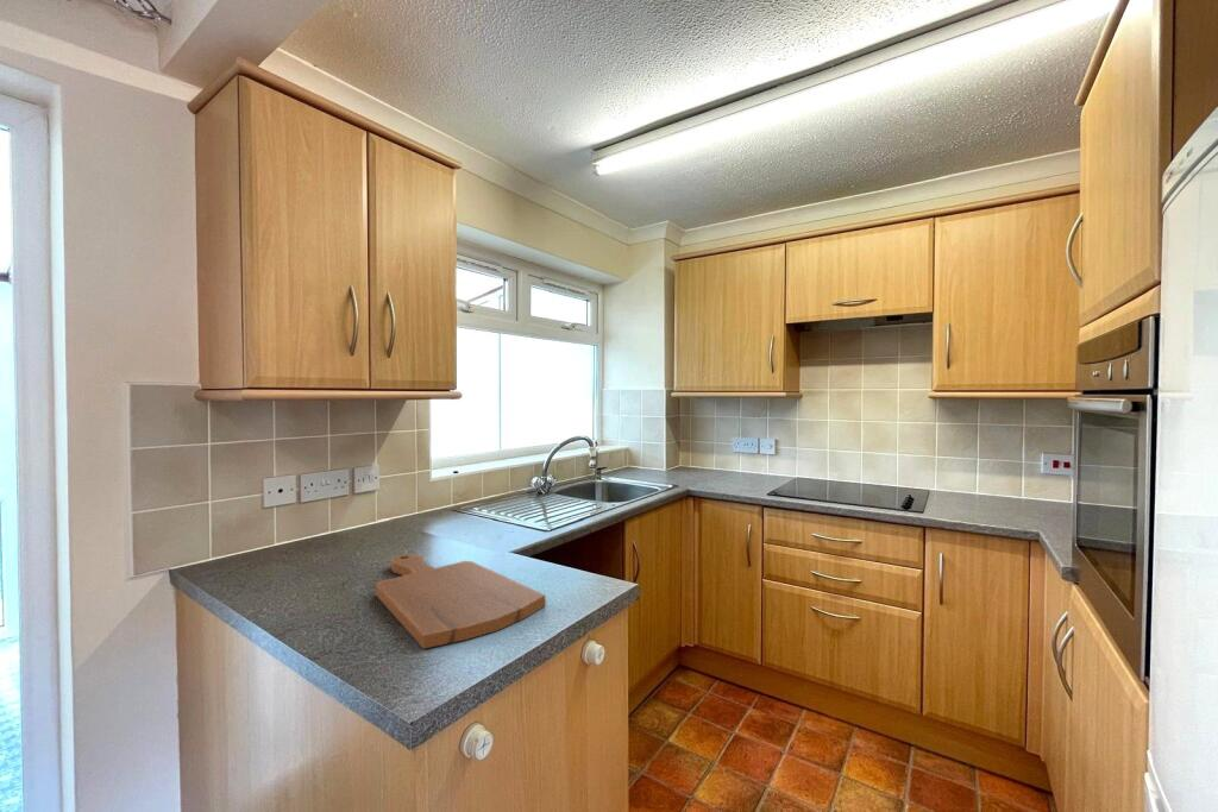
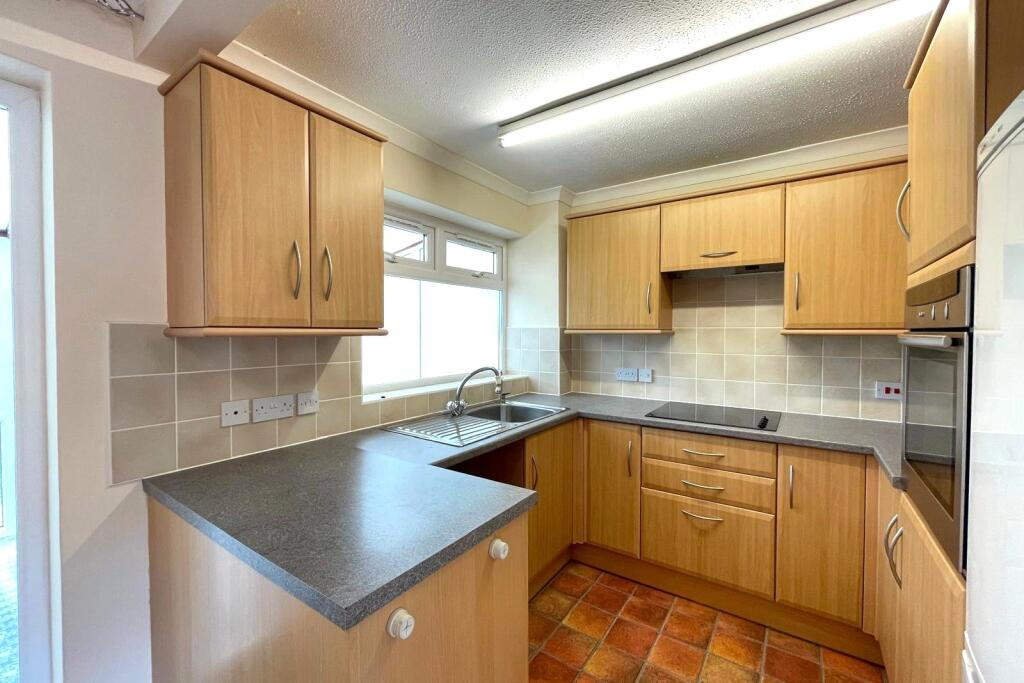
- cutting board (448, 591)
